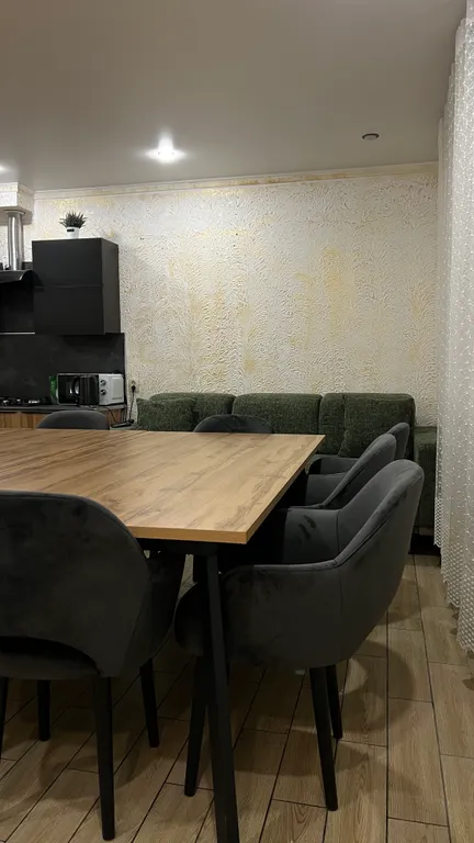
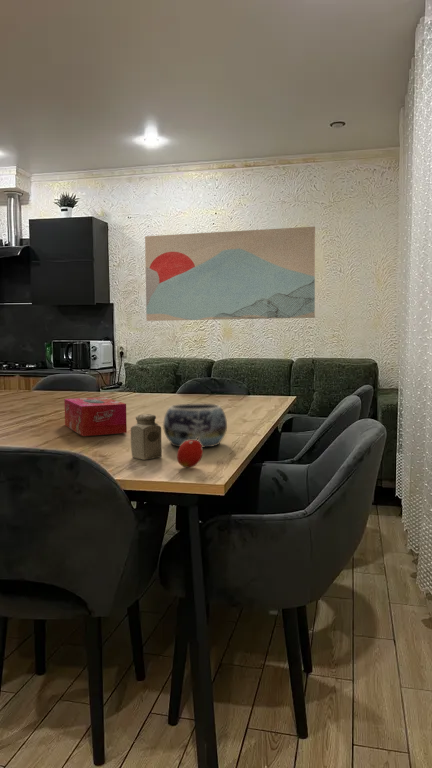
+ wall art (227, 275)
+ salt shaker (146, 435)
+ tissue box (94, 415)
+ decorative bowl (195, 425)
+ fruit (190, 452)
